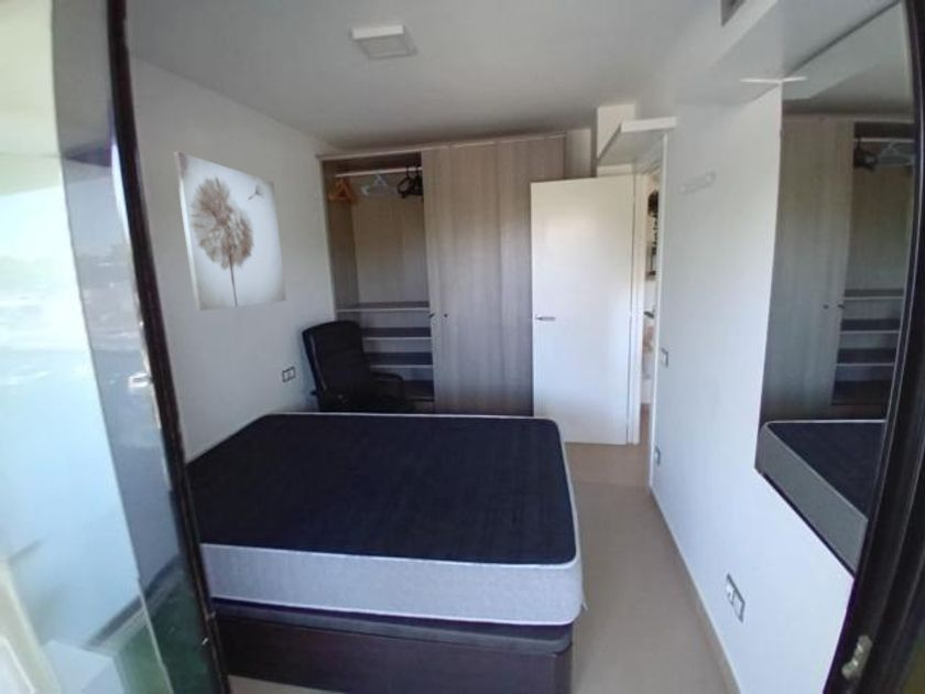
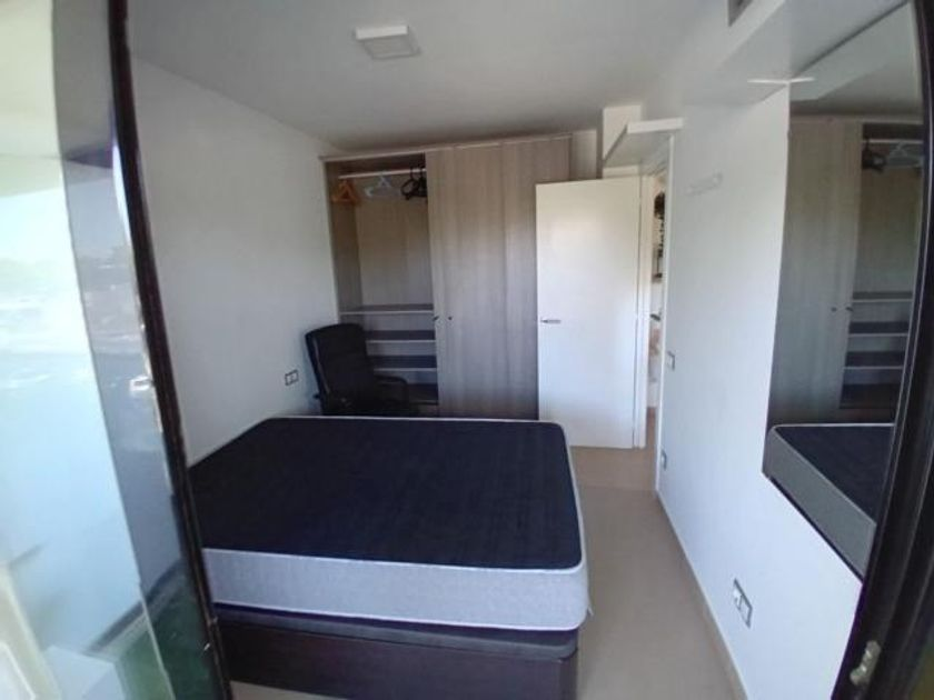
- wall art (239, 238)
